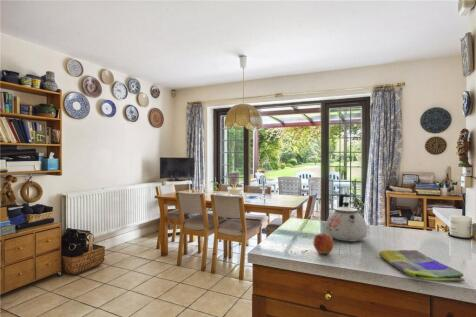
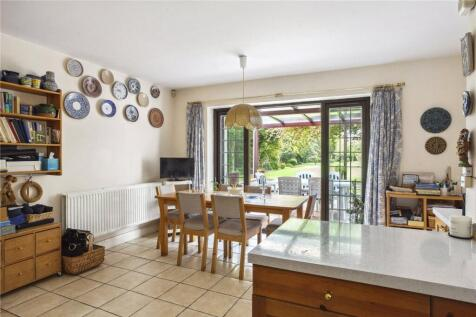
- kettle (346, 216)
- dish towel (416, 263)
- apple (323, 243)
